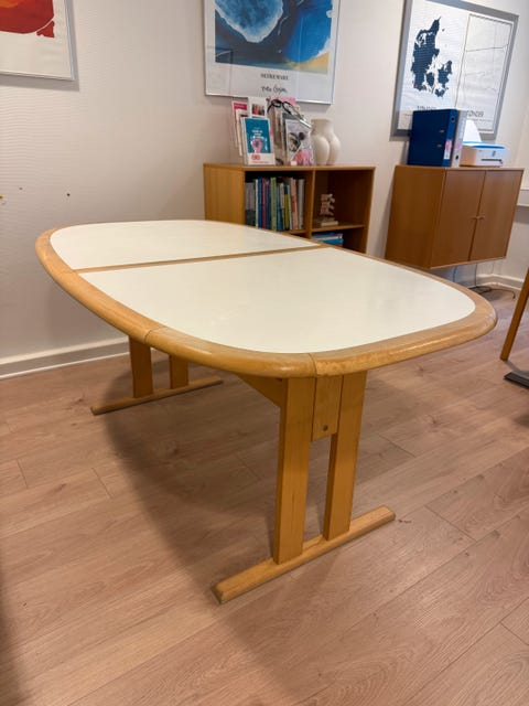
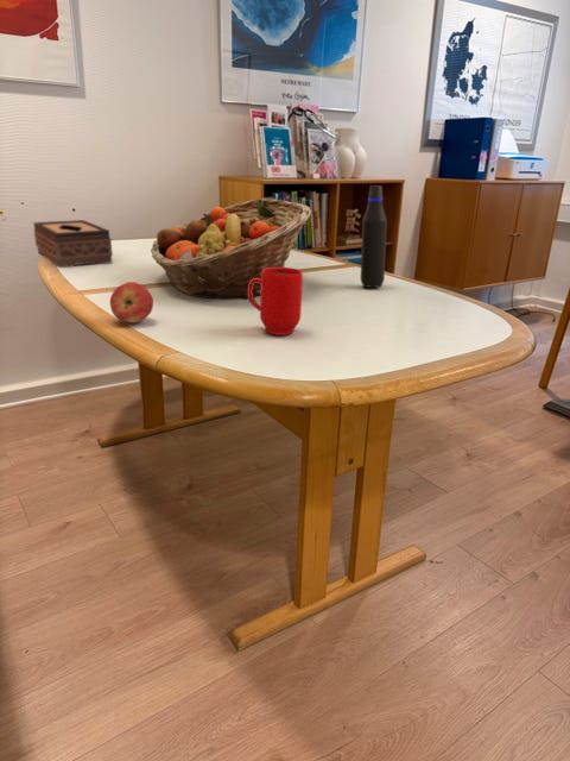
+ tissue box (71, 241)
+ apple (132, 302)
+ mug (273, 300)
+ fruit basket (229, 244)
+ water bottle (374, 238)
